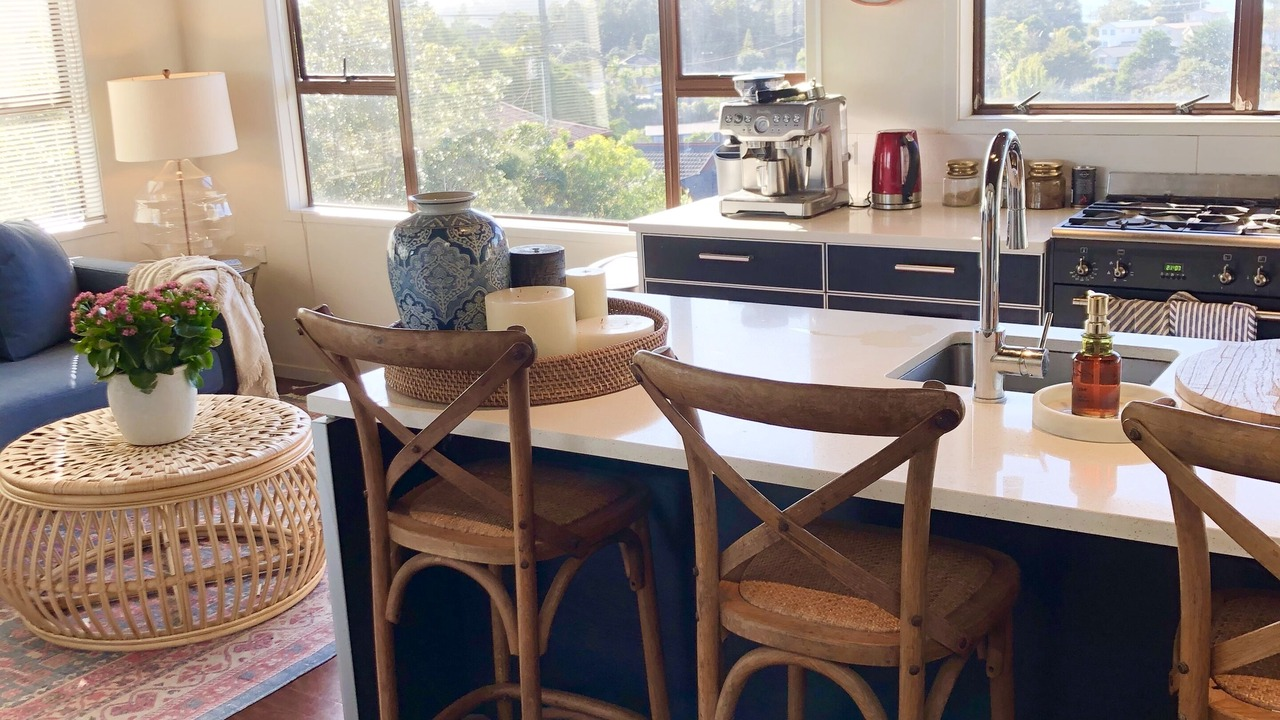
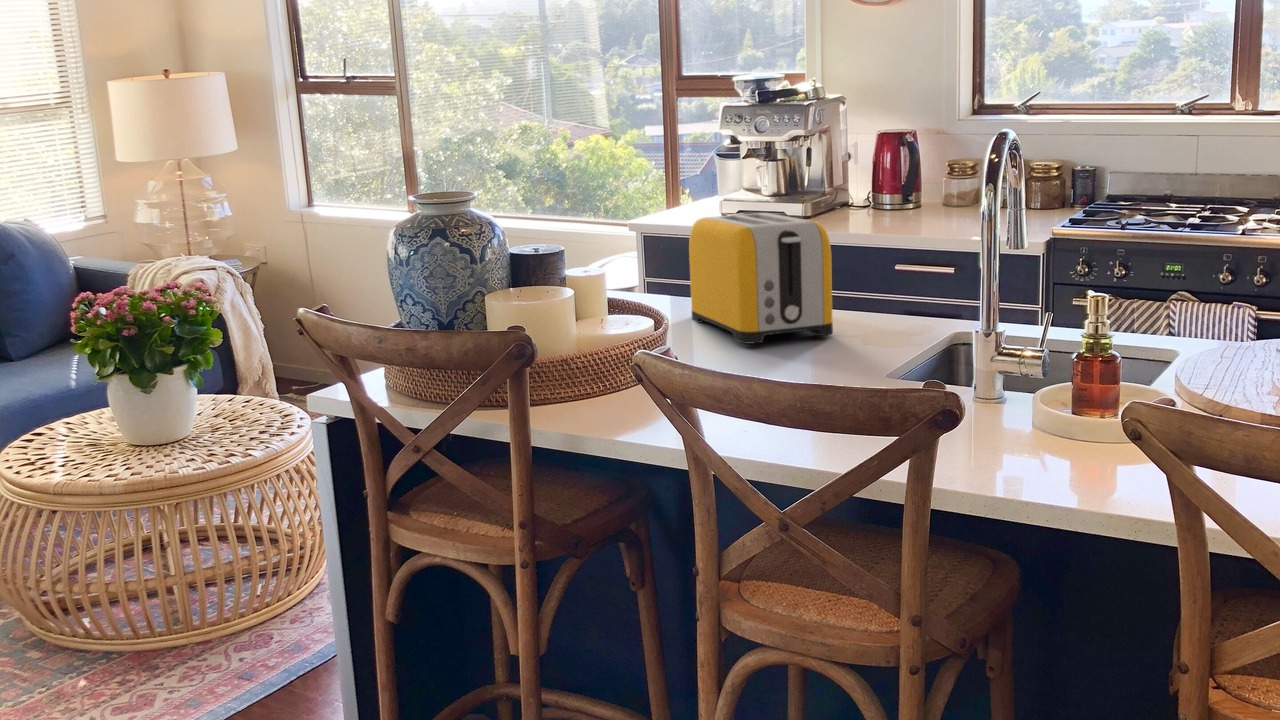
+ toaster (759, 273)
